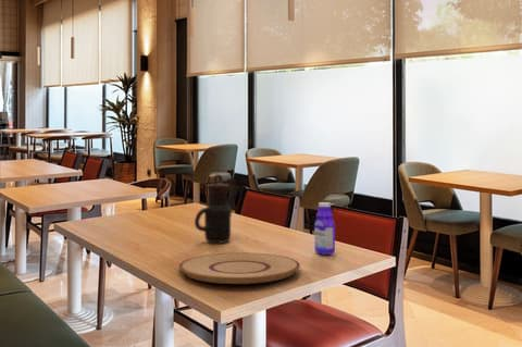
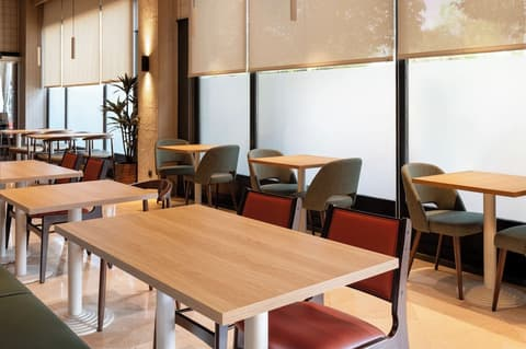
- plate (239, 267)
- bottle (324, 227)
- teapot (217, 208)
